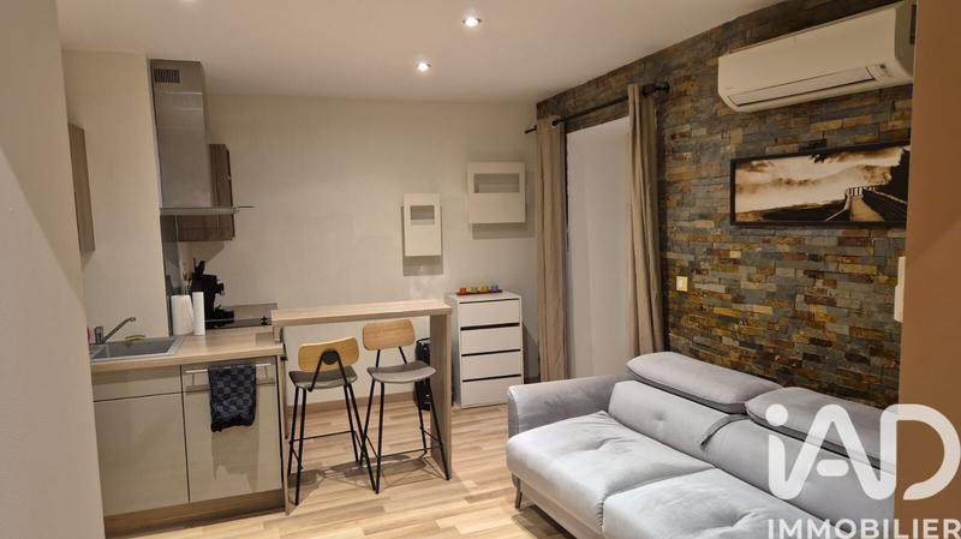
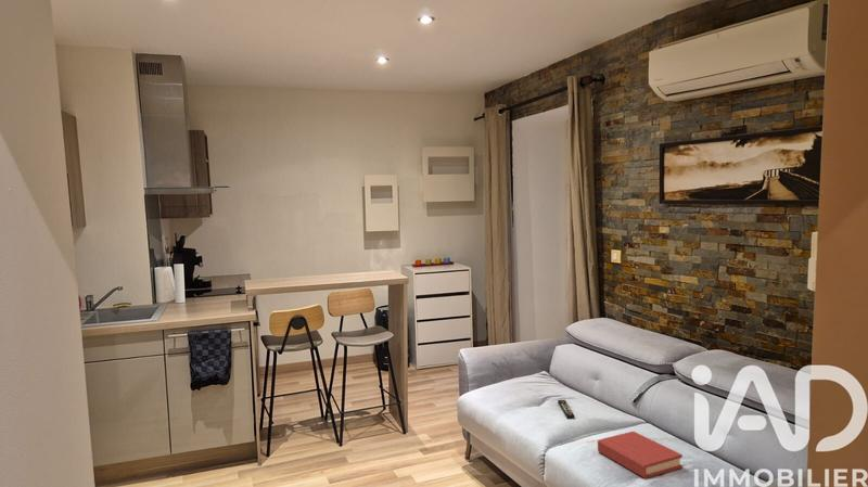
+ hardback book (638, 452)
+ remote control (565, 408)
